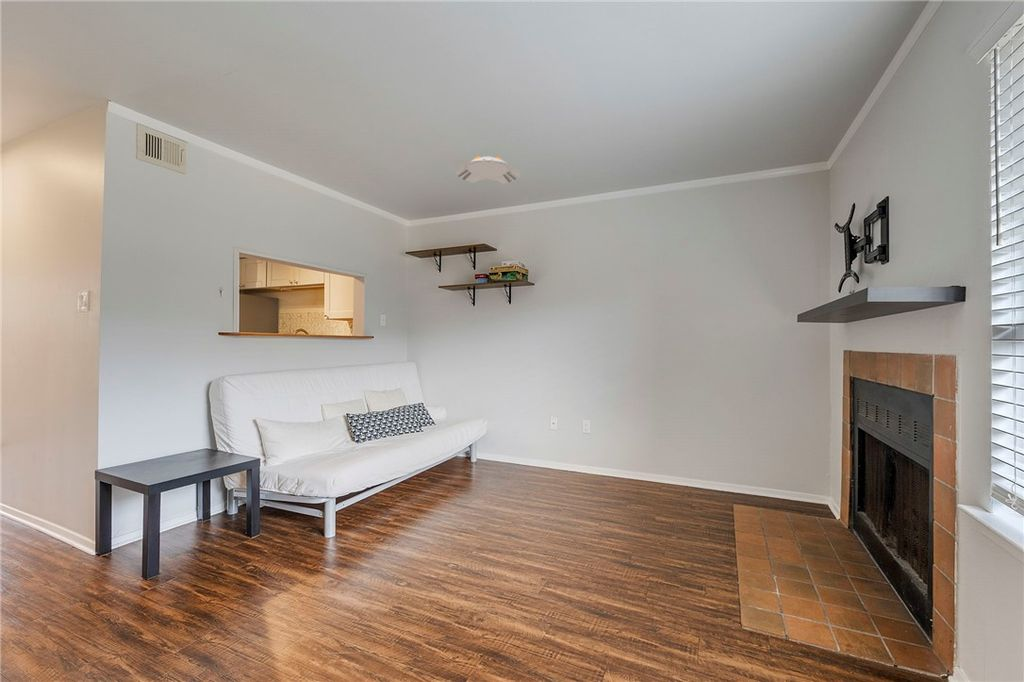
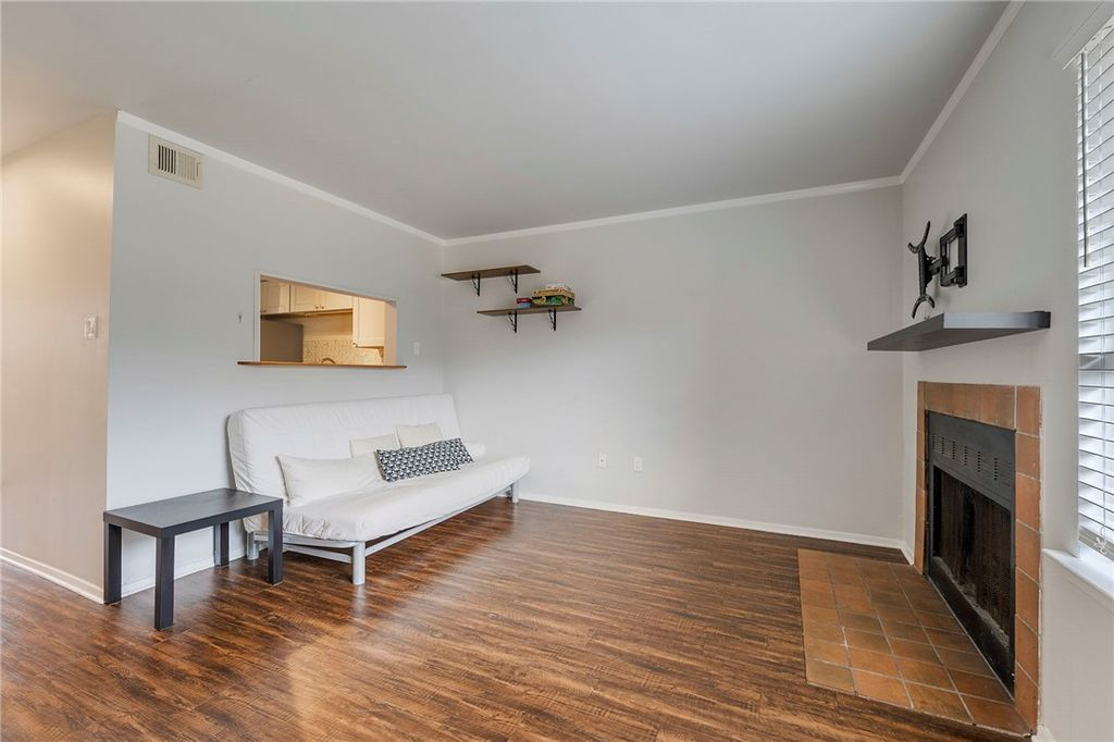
- ceiling light fixture (488, 166)
